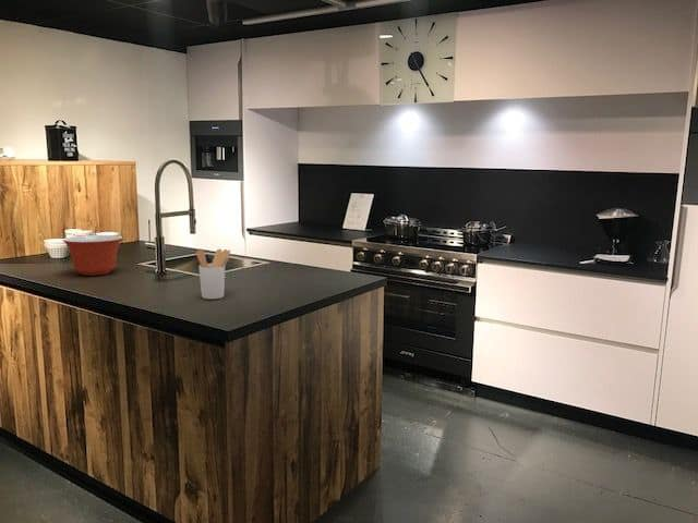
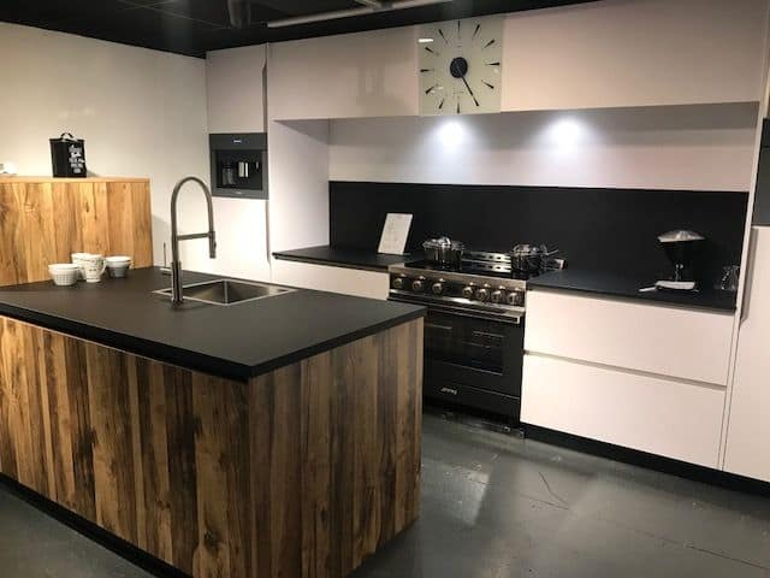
- mixing bowl (94, 255)
- utensil holder (215, 272)
